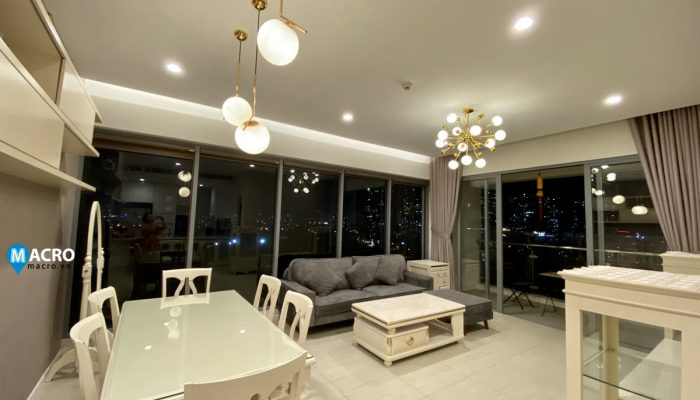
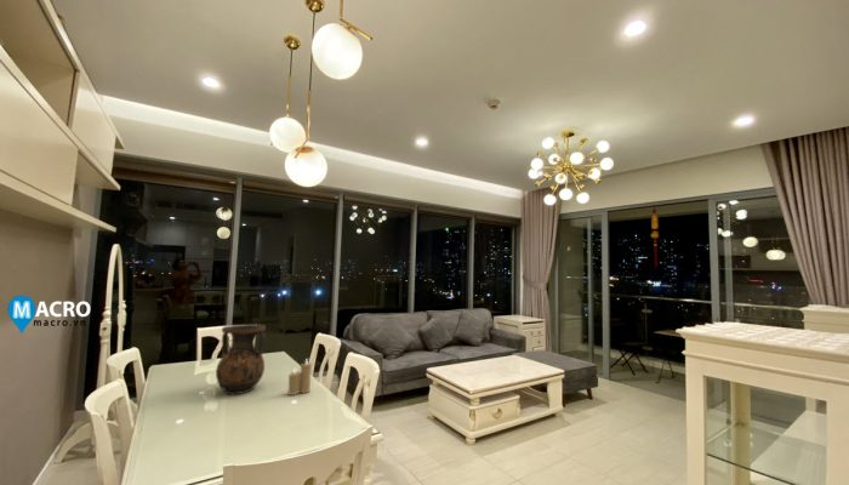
+ candle (300, 375)
+ vase (241, 356)
